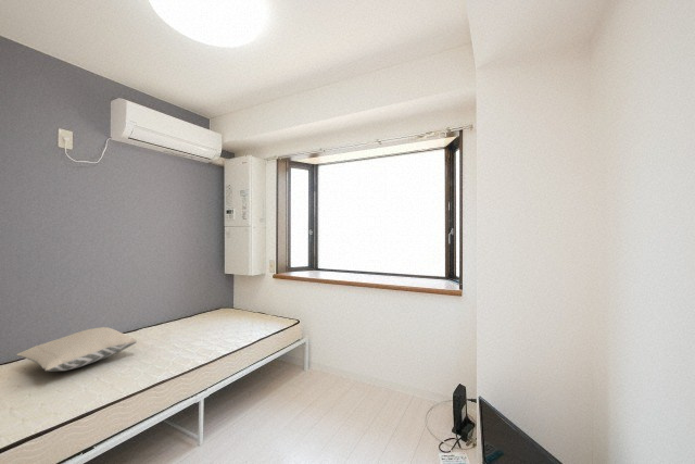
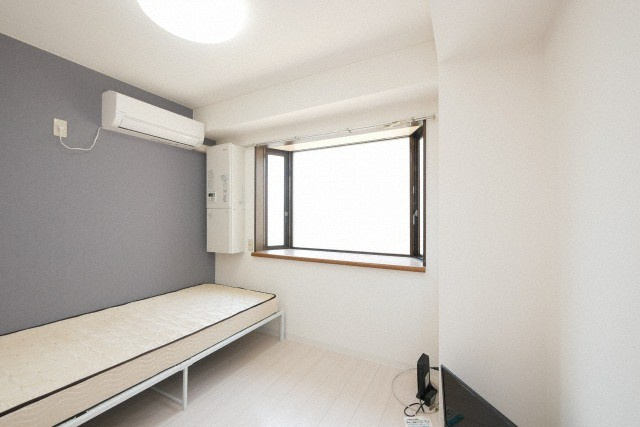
- pillow (80, 348)
